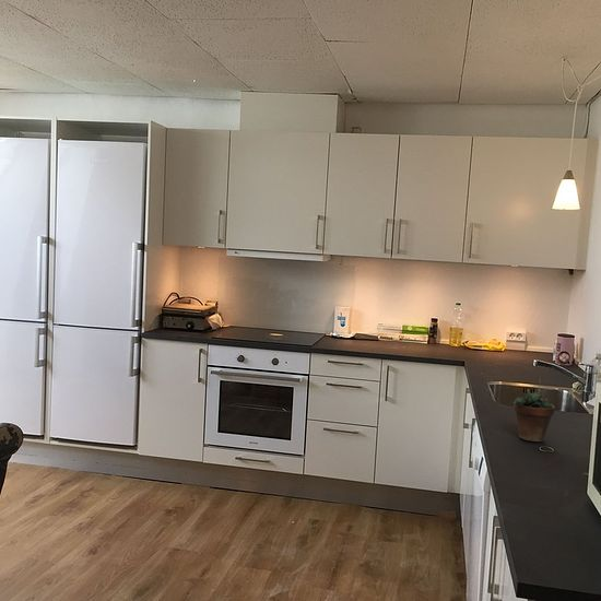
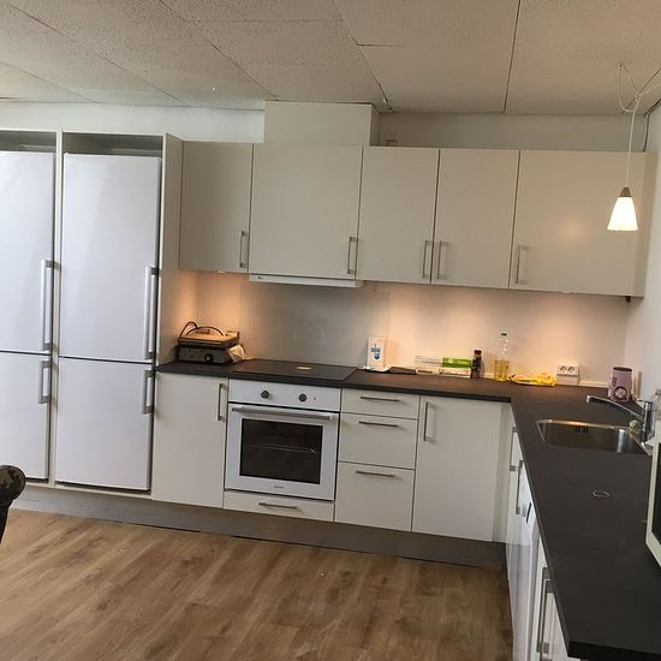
- succulent plant (533, 406)
